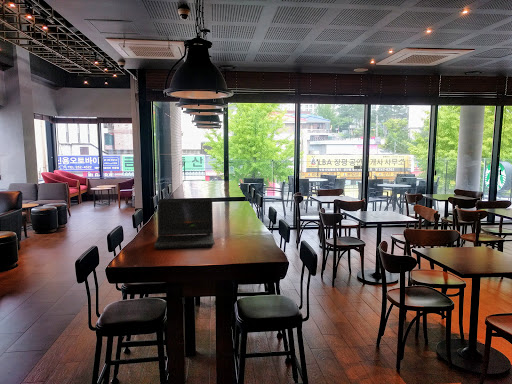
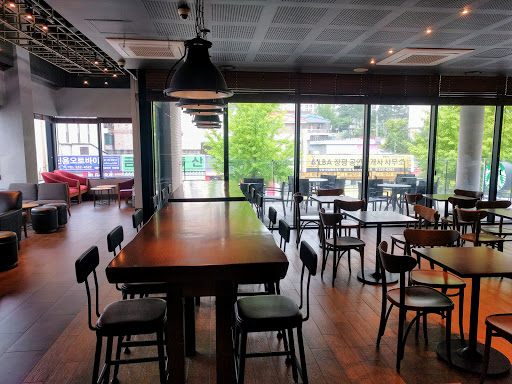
- laptop computer (185, 222)
